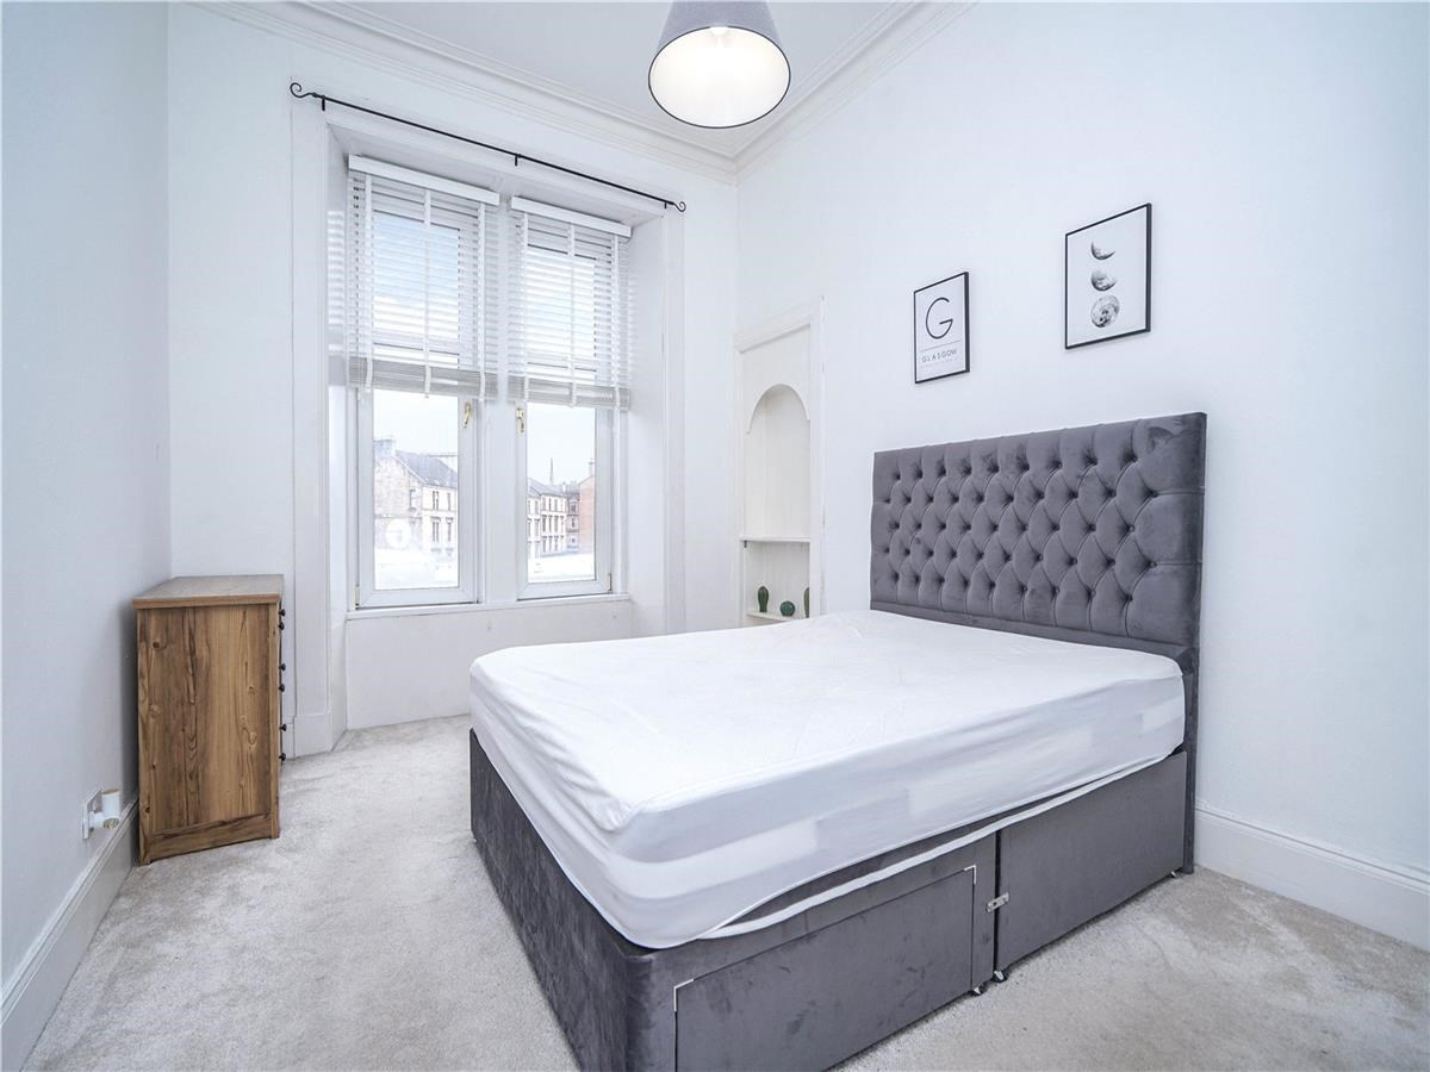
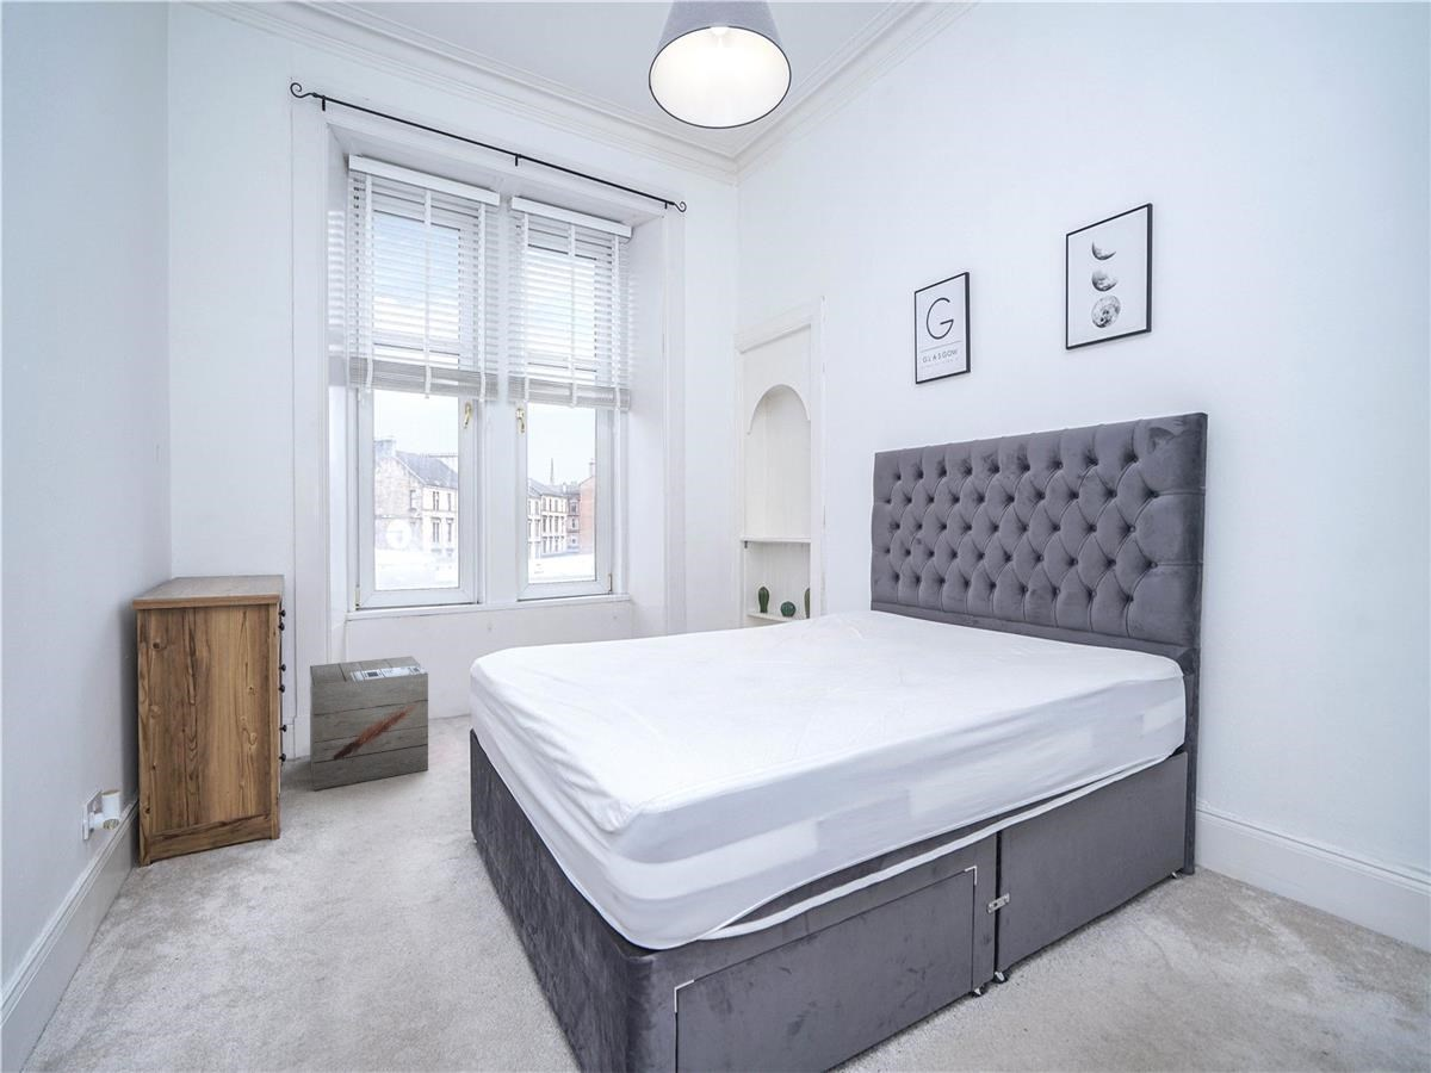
+ wooden crate (367, 717)
